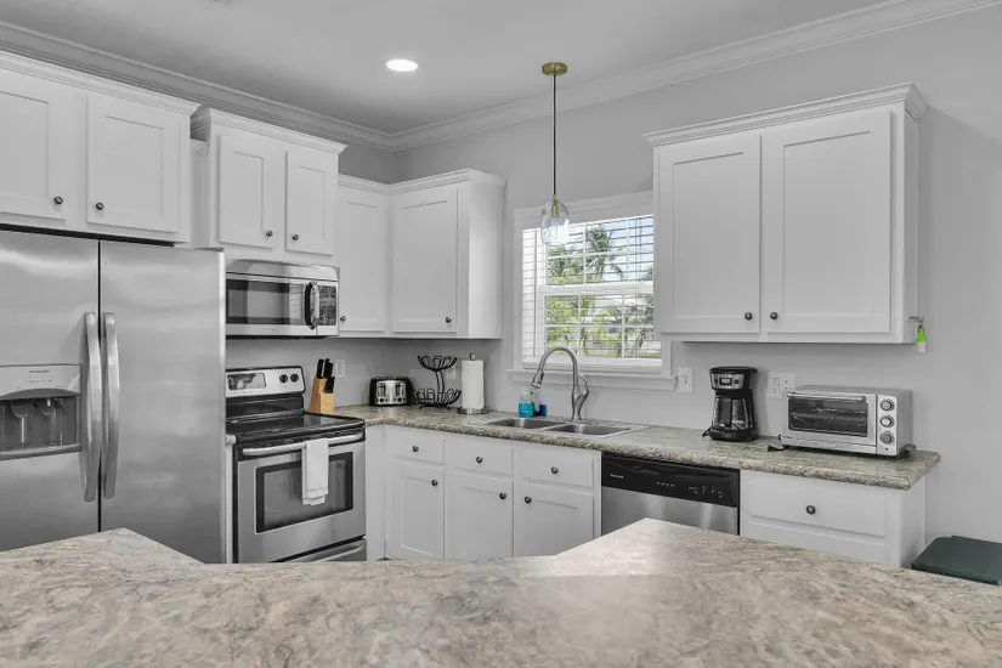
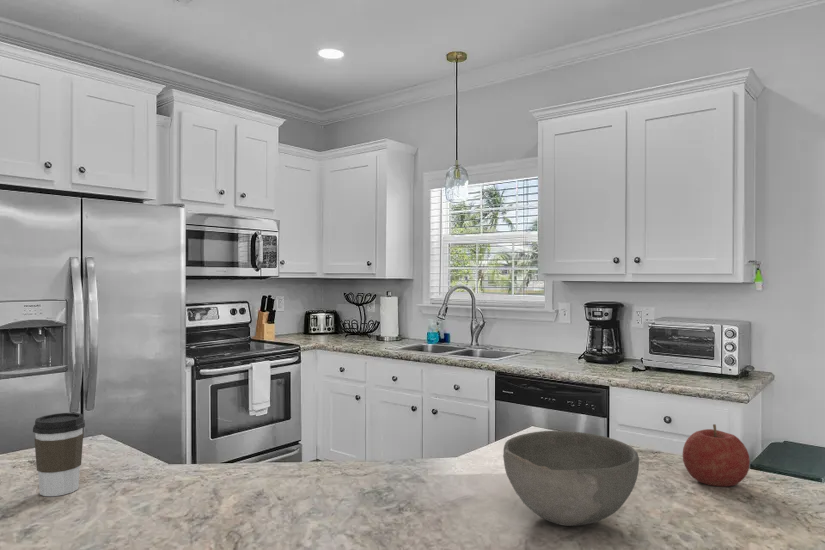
+ coffee cup (59, 453)
+ fruit (714, 452)
+ bowl (569, 482)
